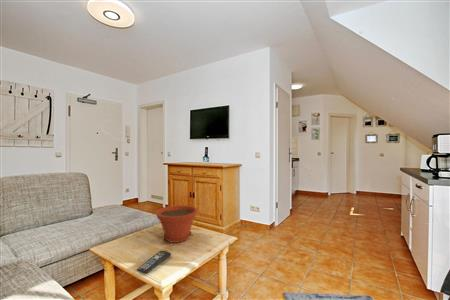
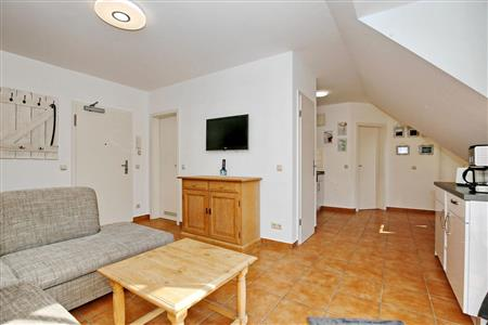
- plant pot (177, 224)
- remote control (155, 260)
